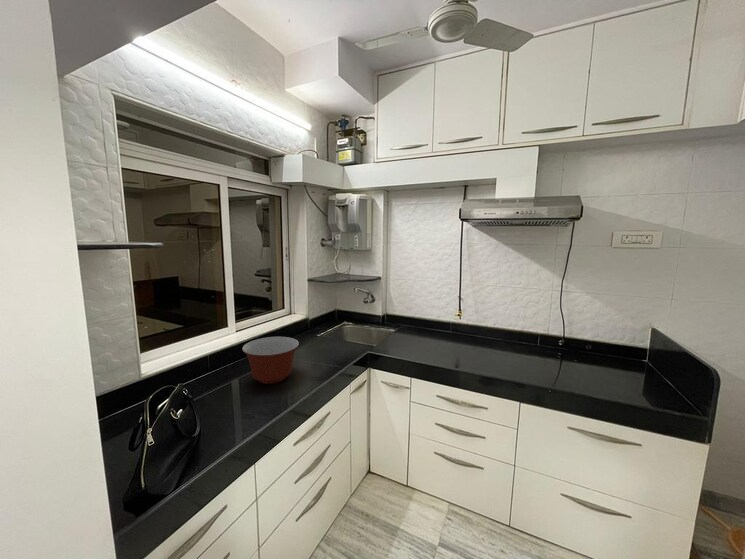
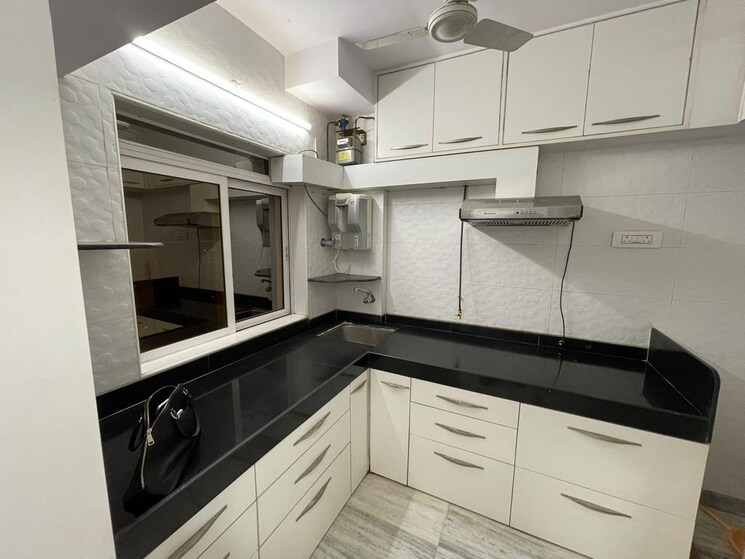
- mixing bowl (271, 361)
